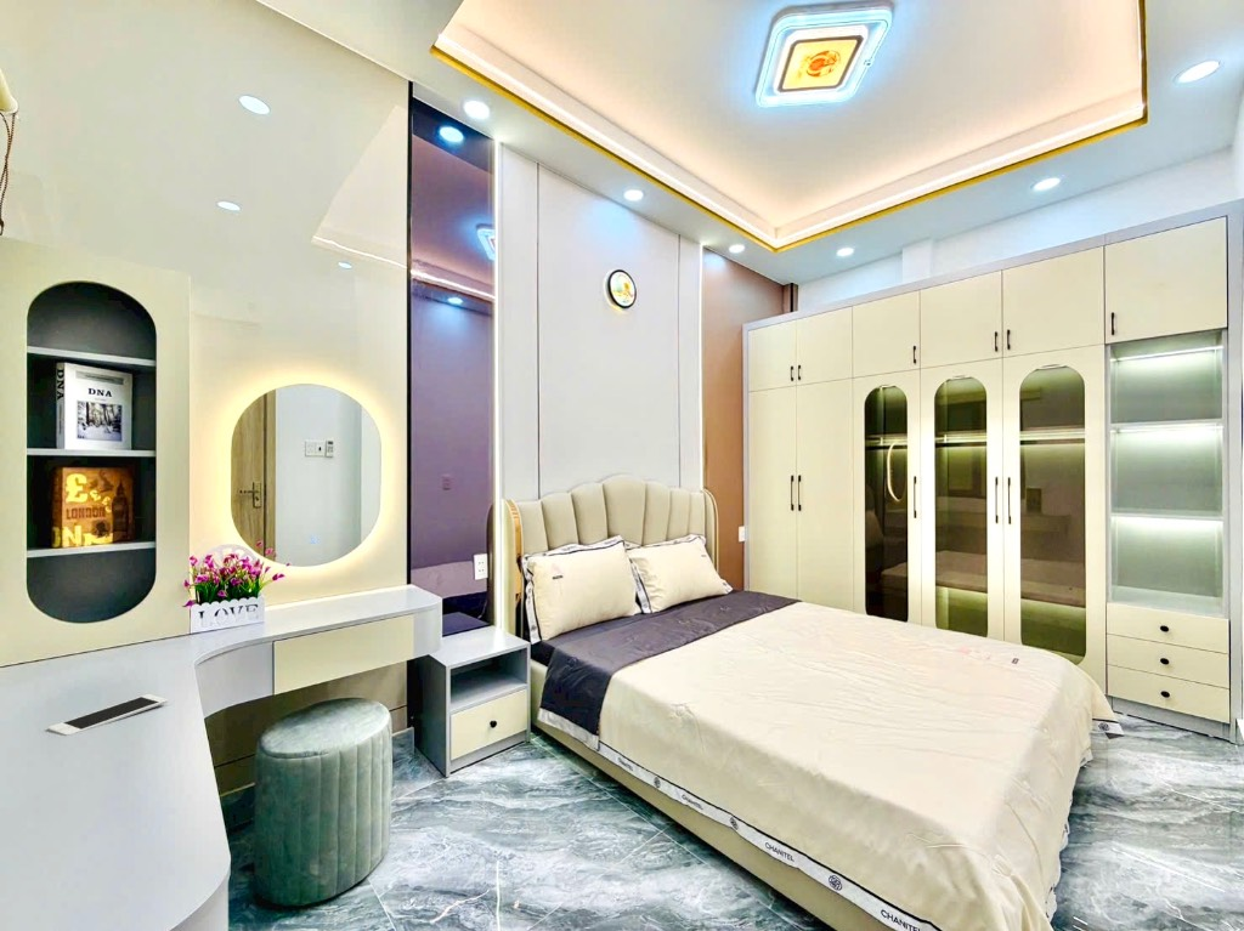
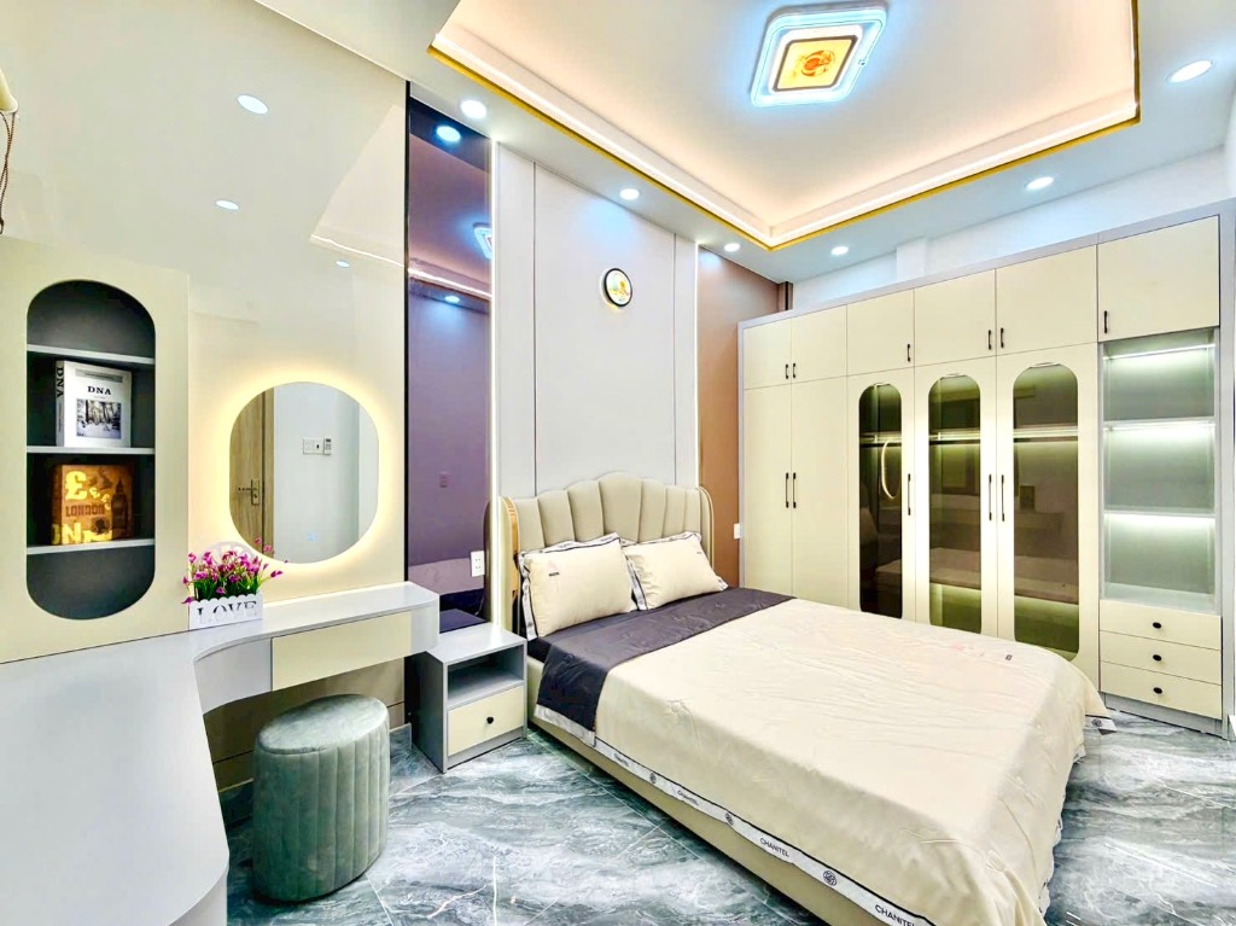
- cell phone (111, 714)
